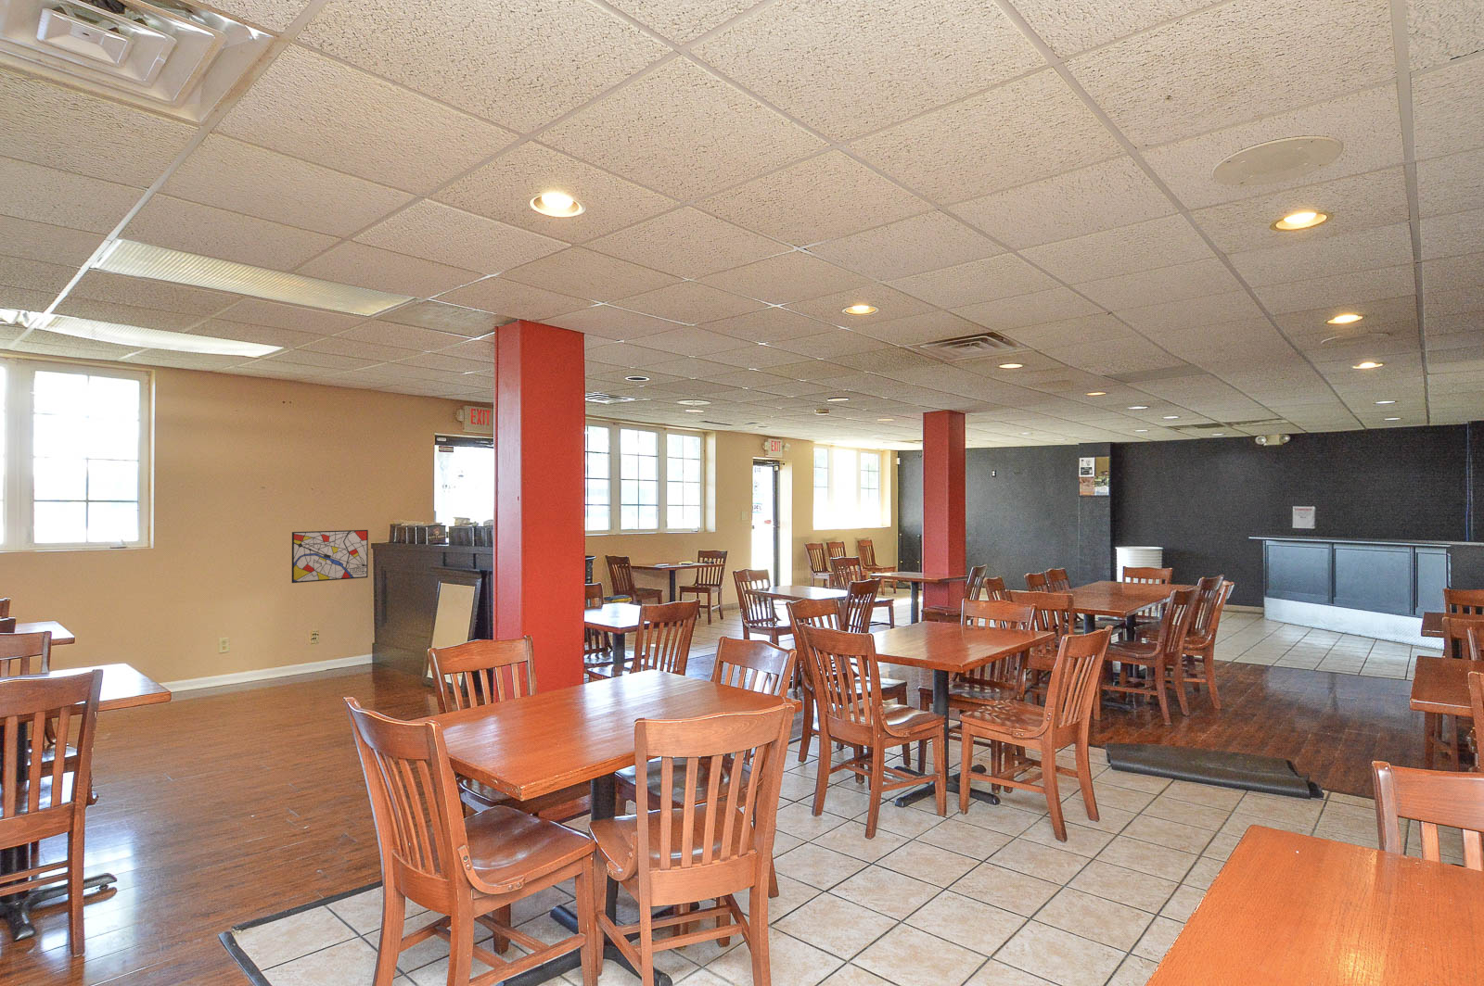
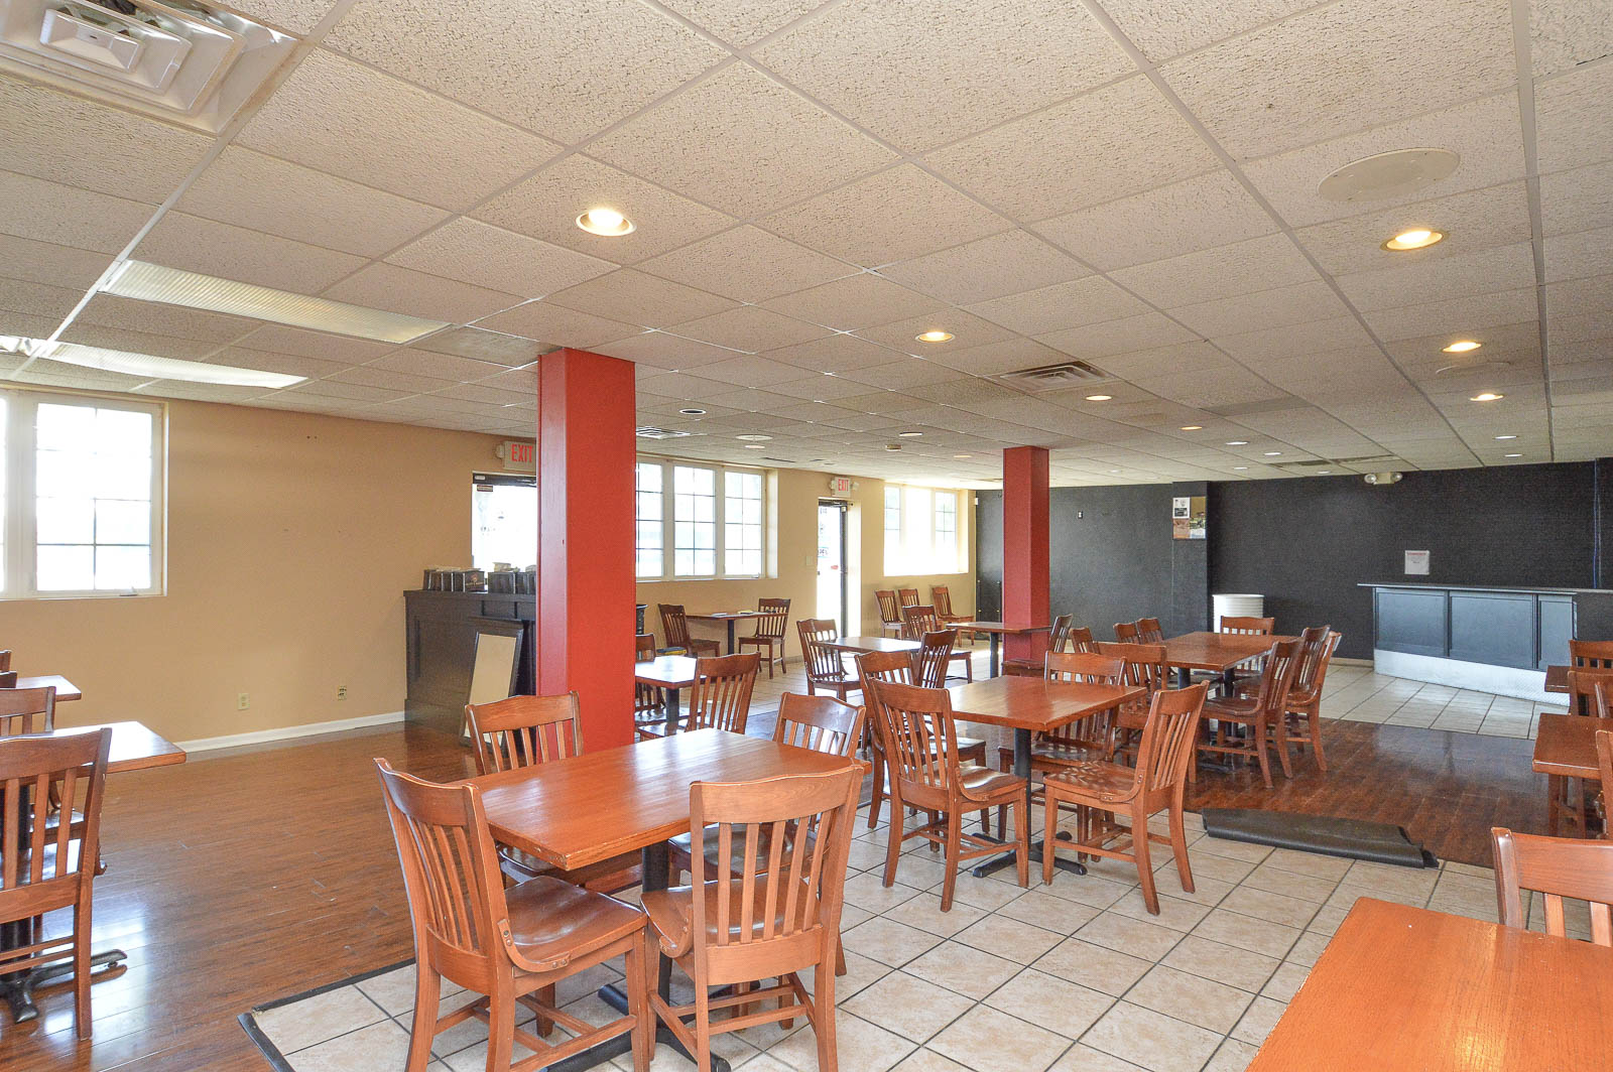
- wall art (331, 555)
